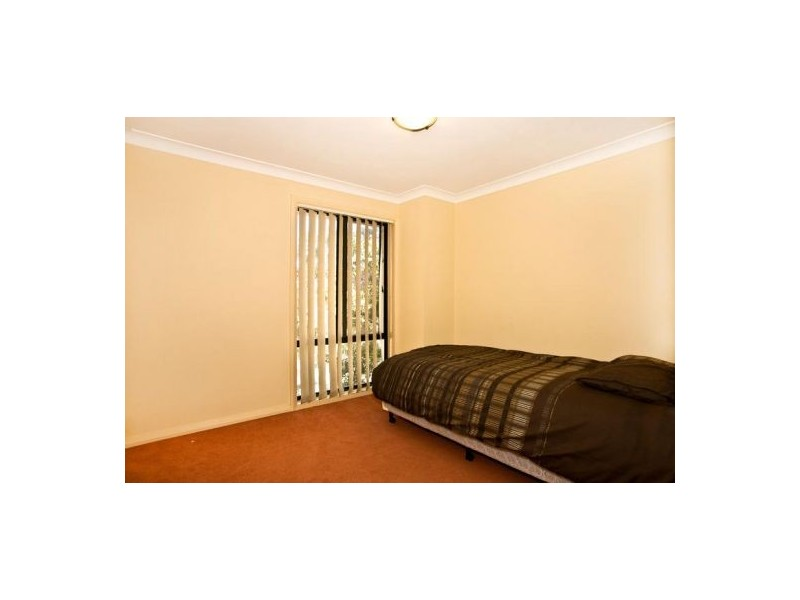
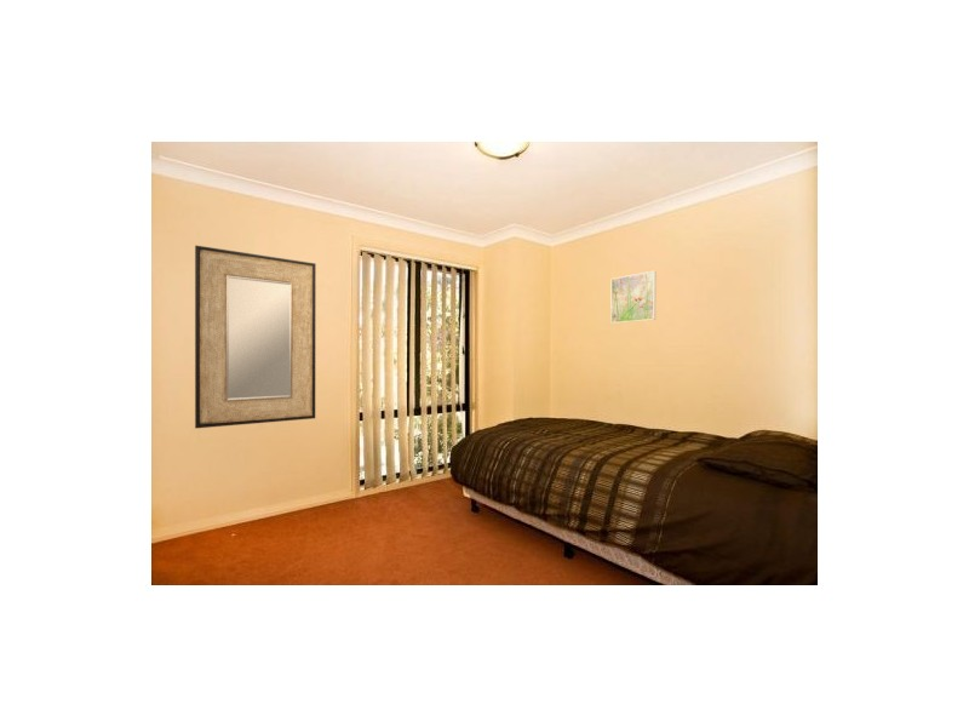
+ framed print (632, 298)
+ home mirror (259, 339)
